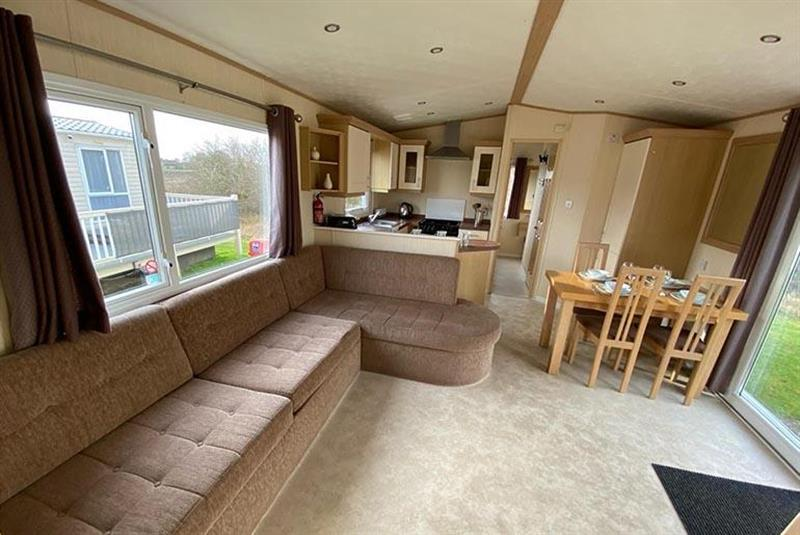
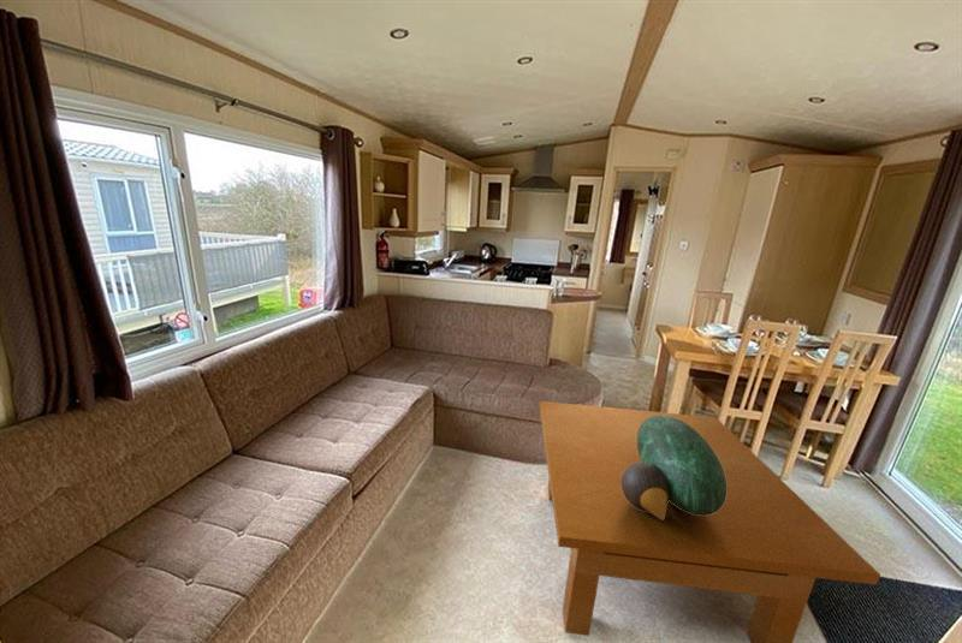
+ decorative bowl (664, 459)
+ table (648, 512)
